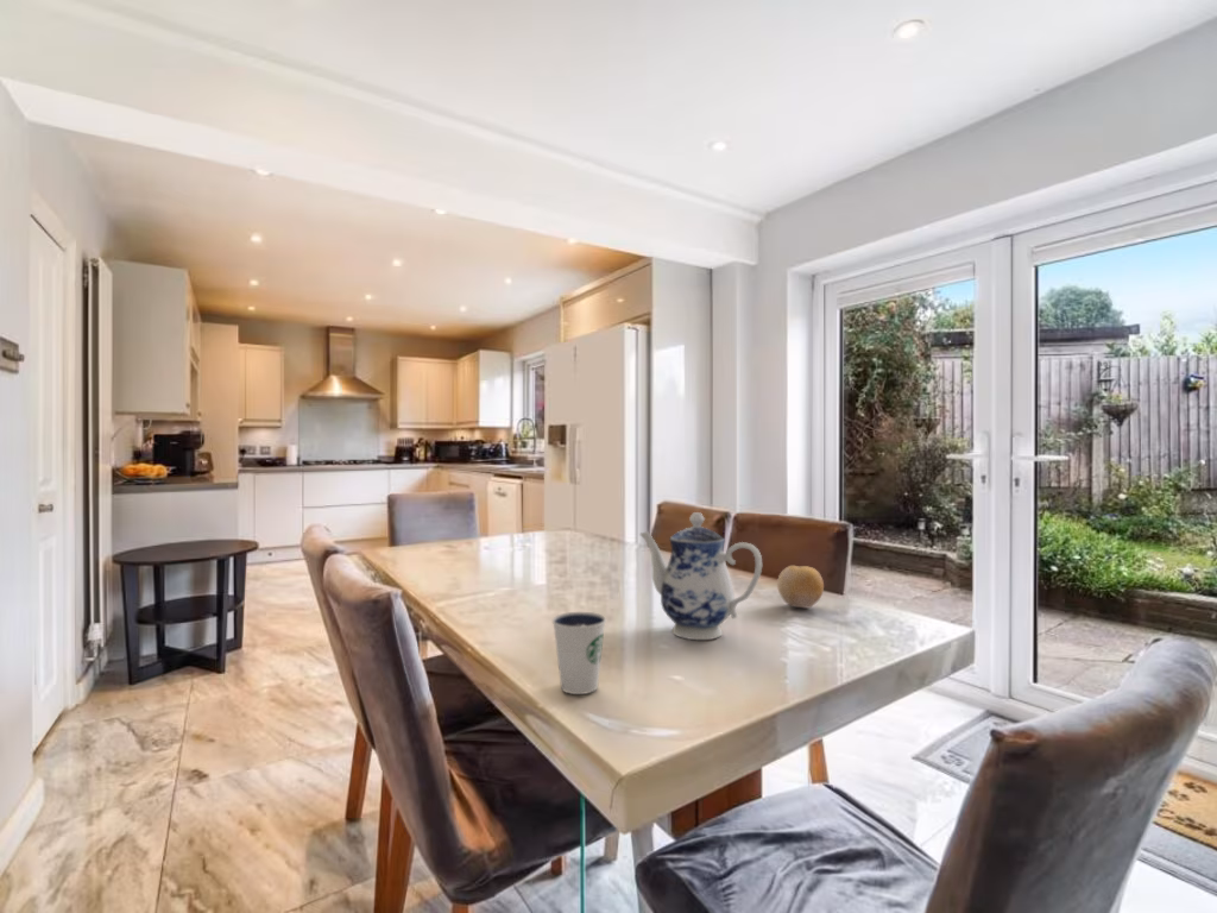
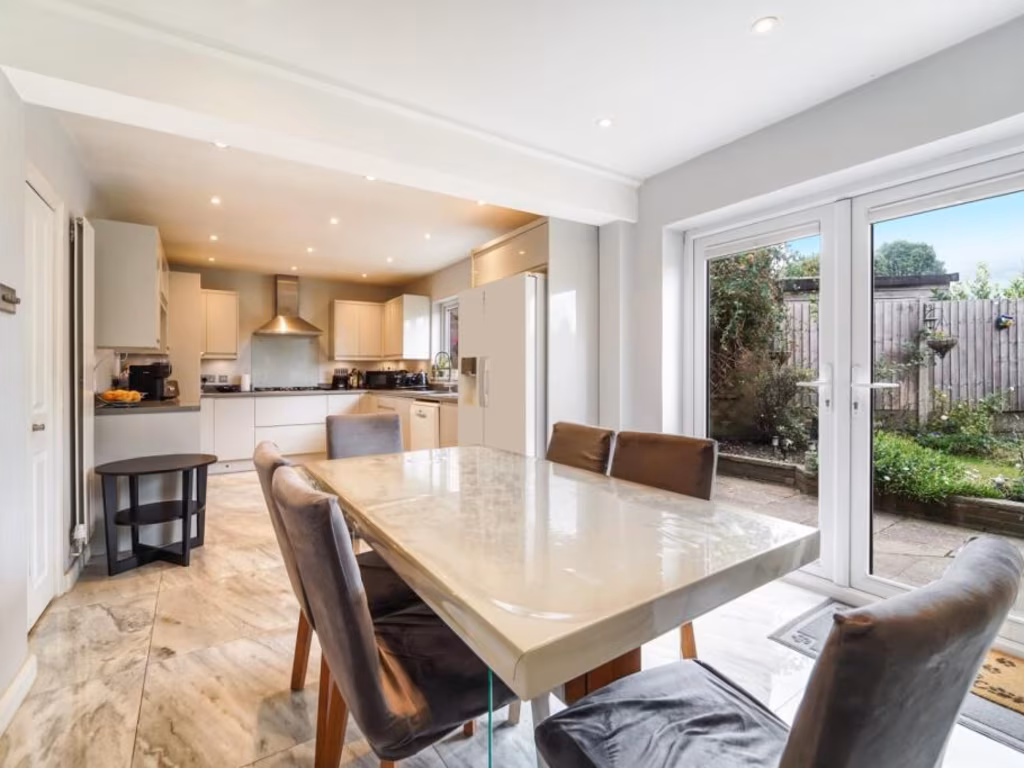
- fruit (800, 586)
- dixie cup (579, 653)
- teapot (696, 572)
